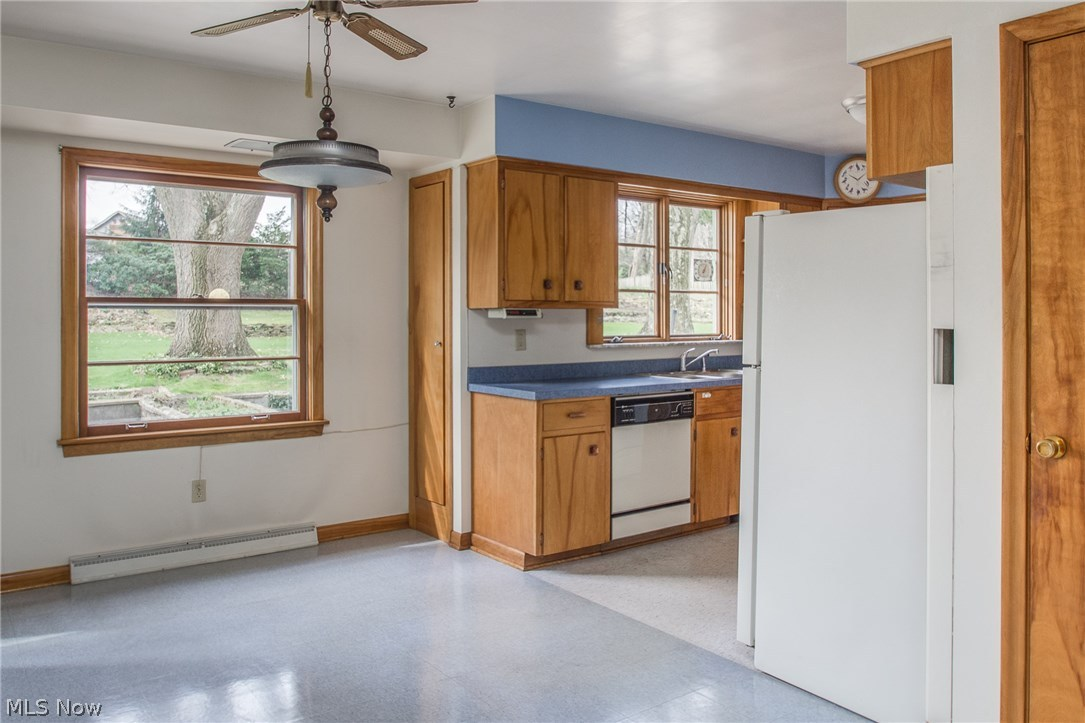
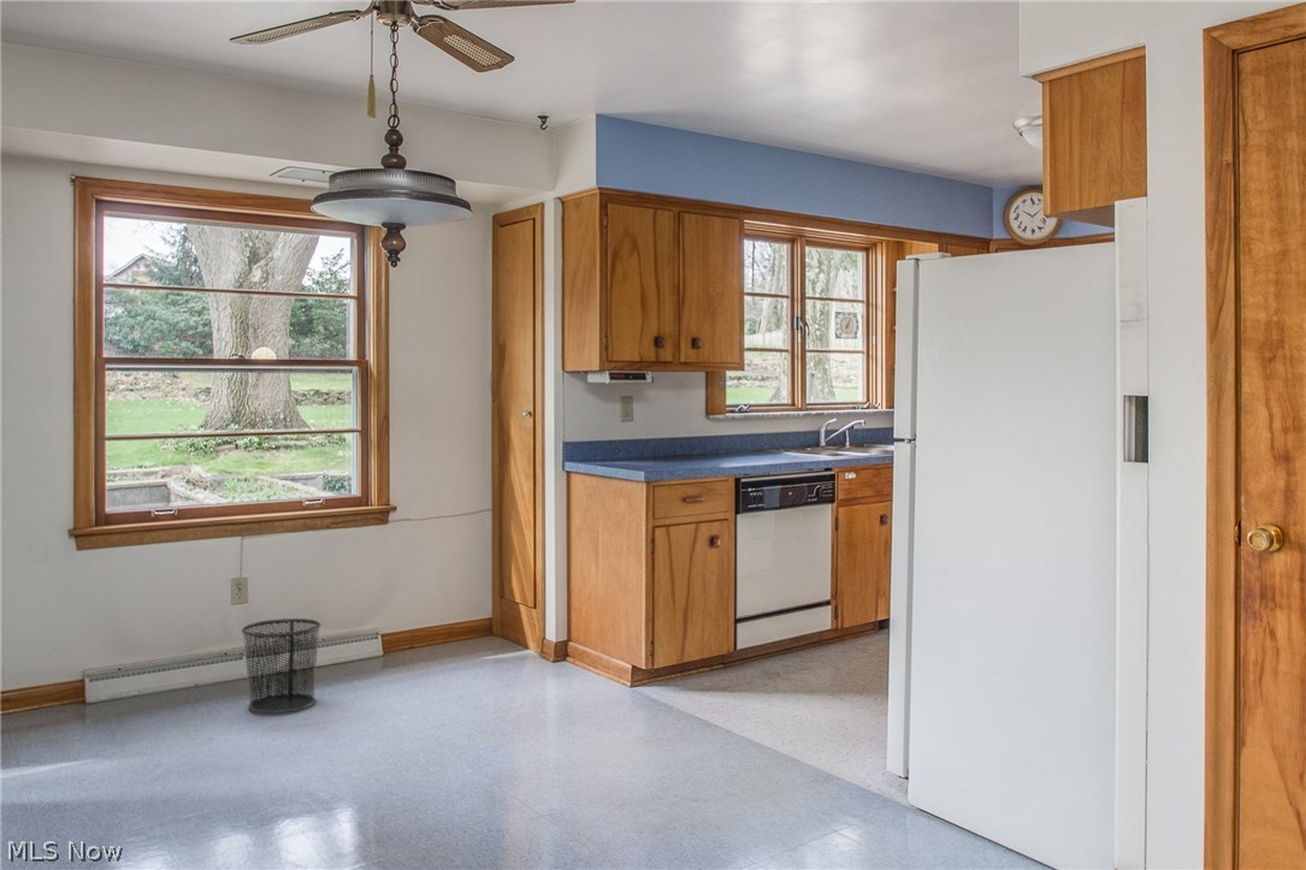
+ waste bin (282, 664)
